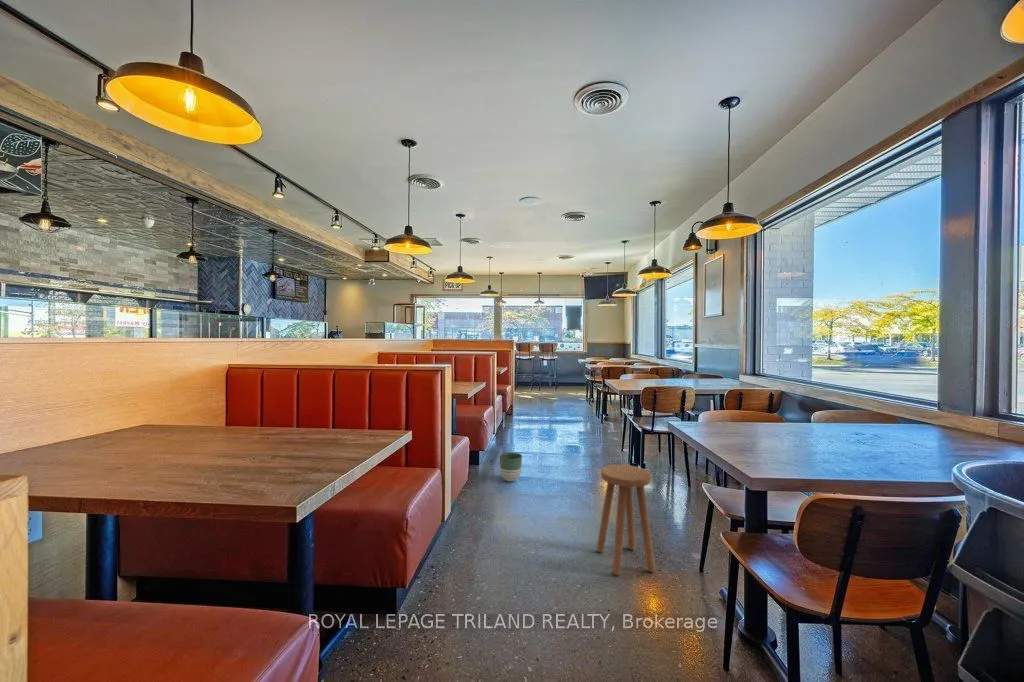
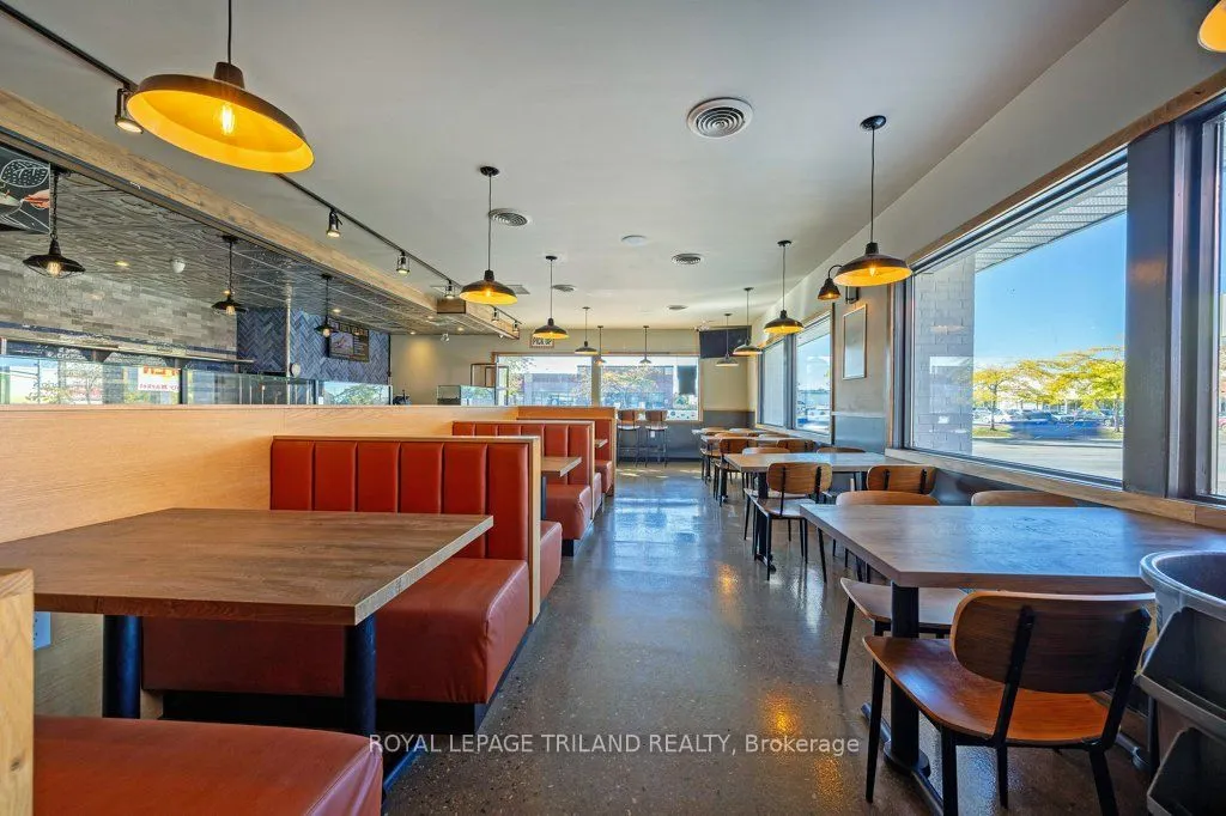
- planter (510, 468)
- stool (624, 516)
